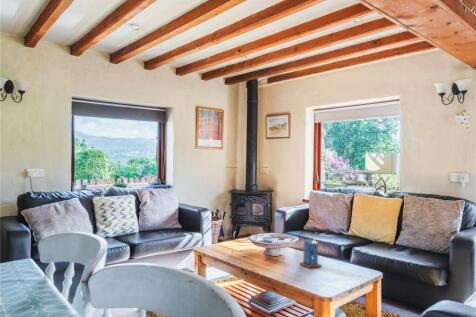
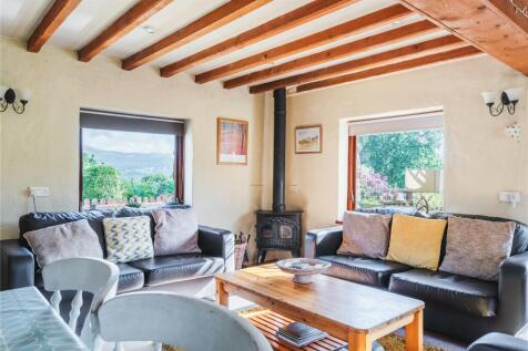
- candle (310, 251)
